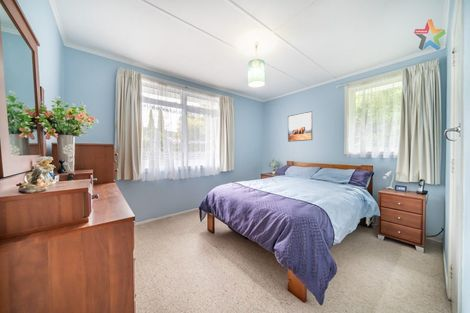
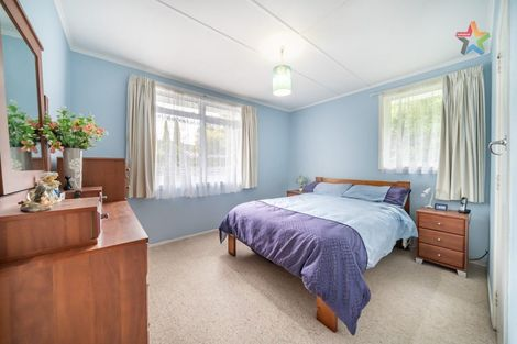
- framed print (299, 127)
